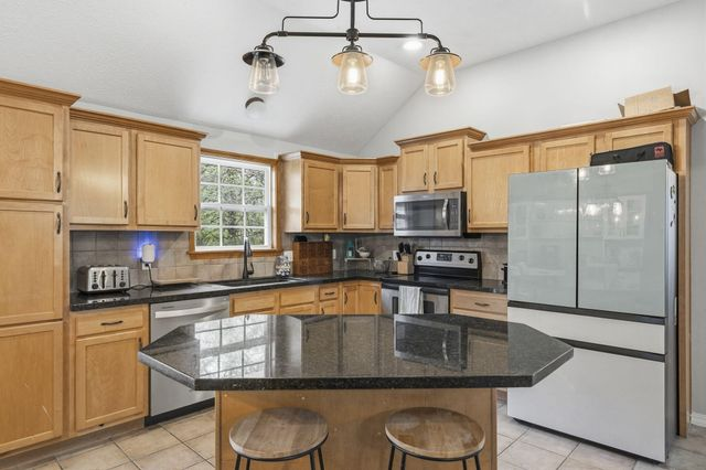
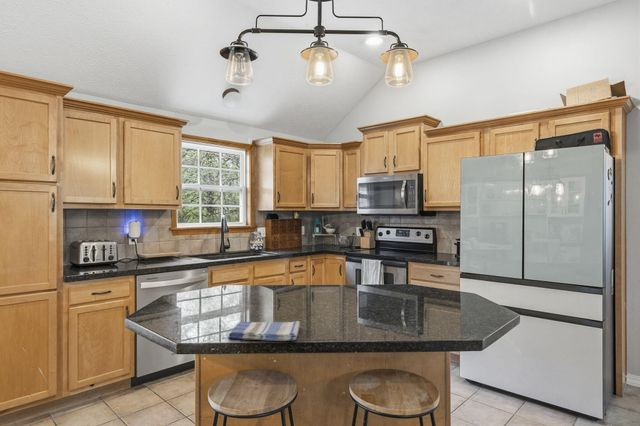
+ dish towel (266, 329)
